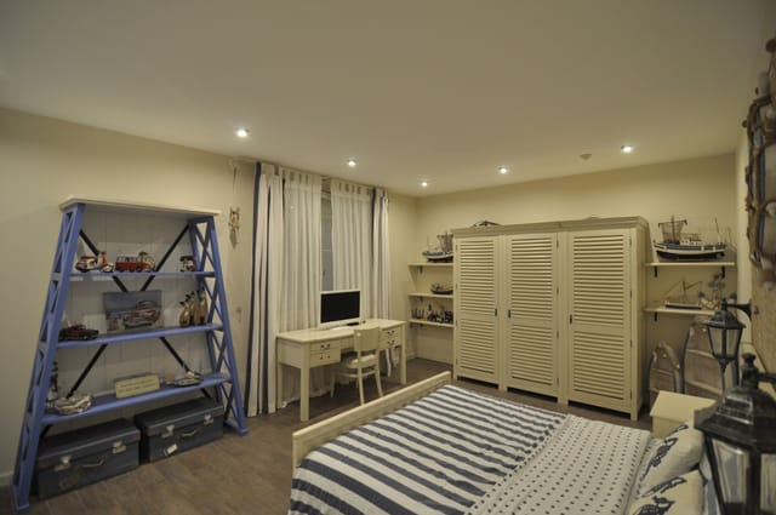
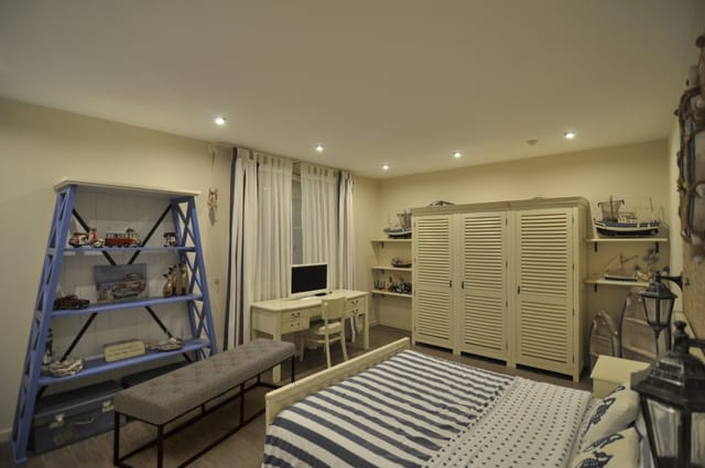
+ bench (221, 391)
